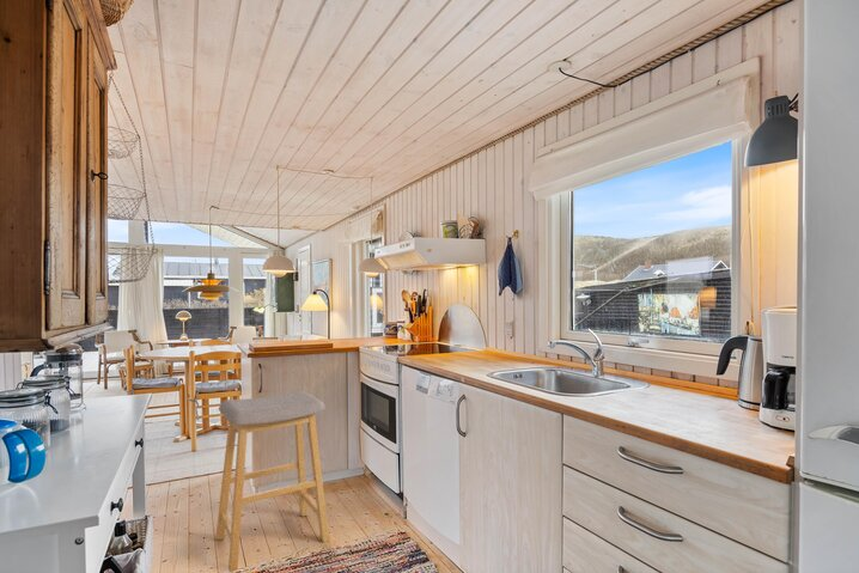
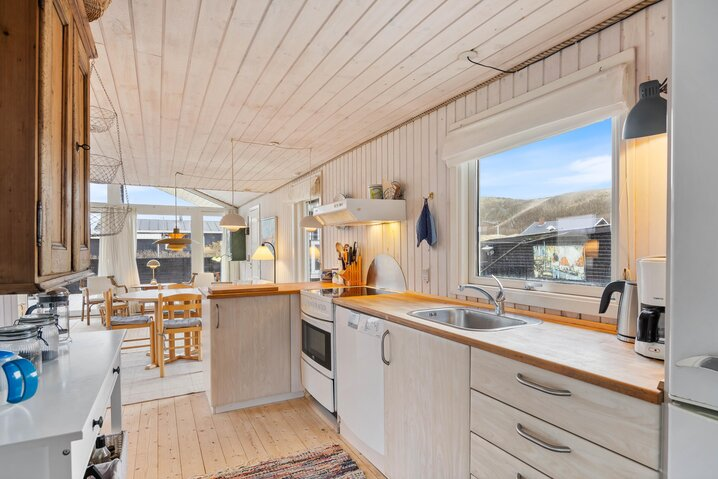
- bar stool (272, 469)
